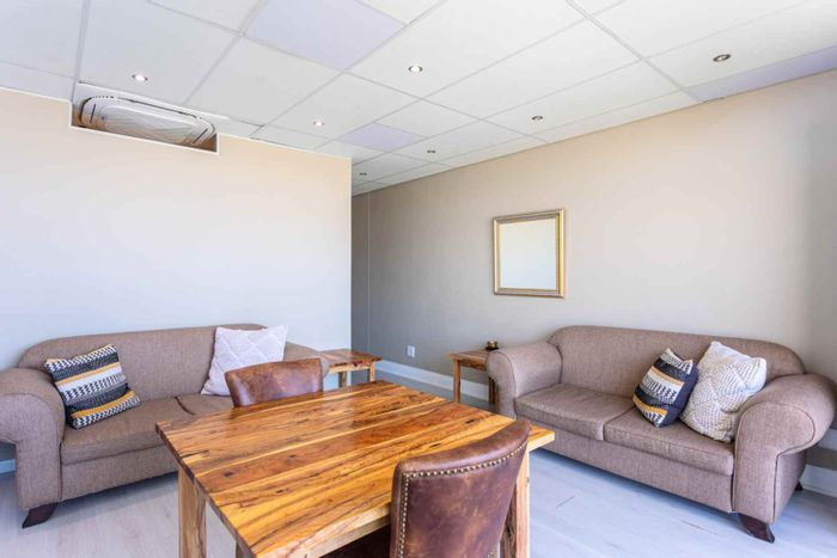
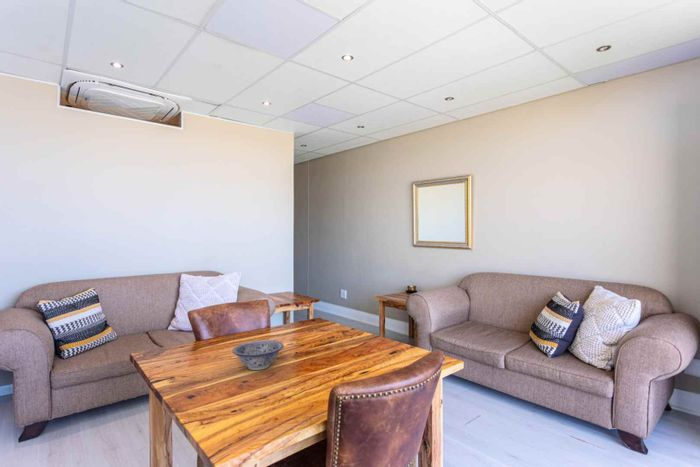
+ bowl (258, 356)
